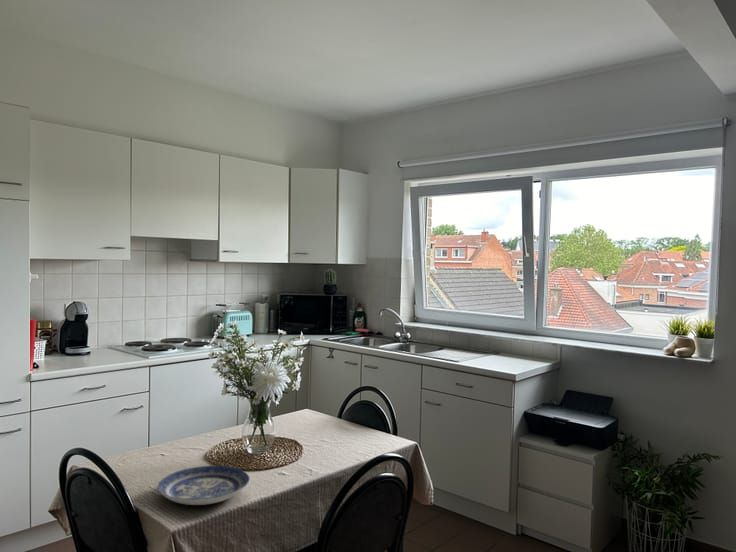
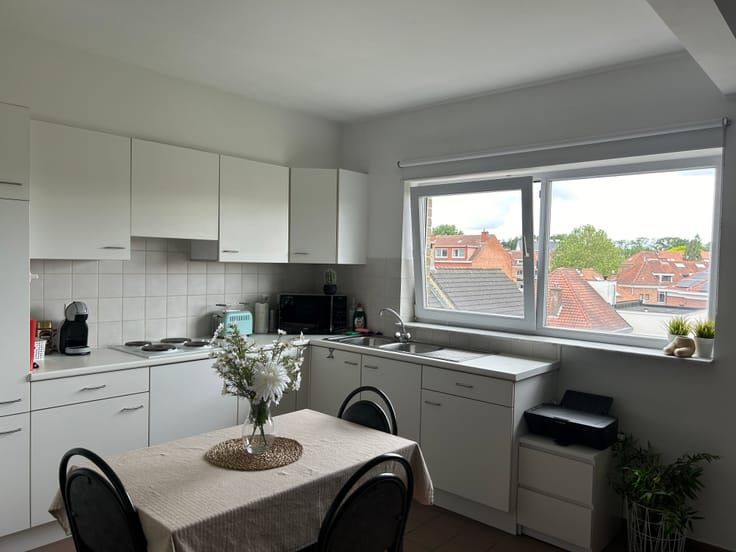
- plate (204, 487)
